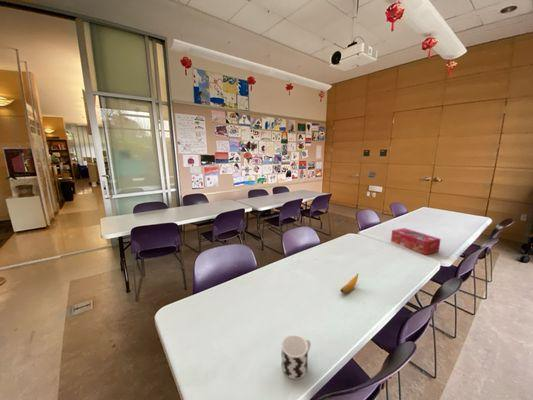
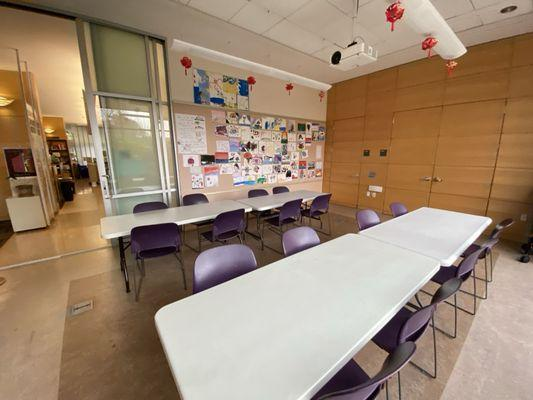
- cup (297, 354)
- tissue box (414, 240)
- banana (349, 284)
